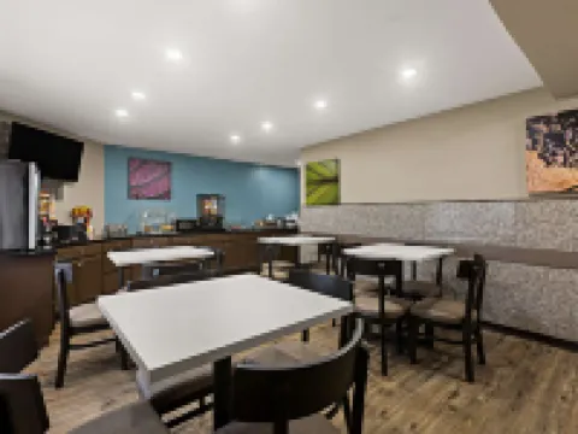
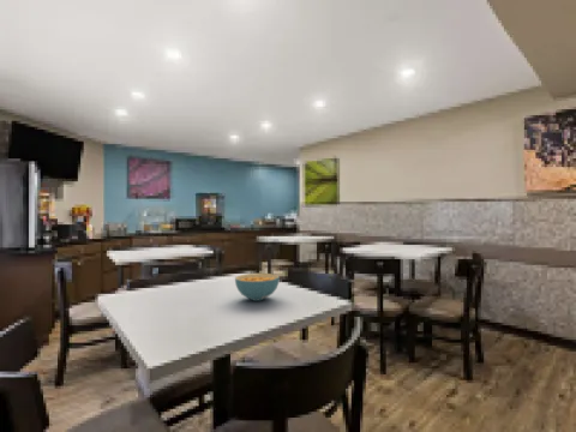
+ cereal bowl (257, 287)
